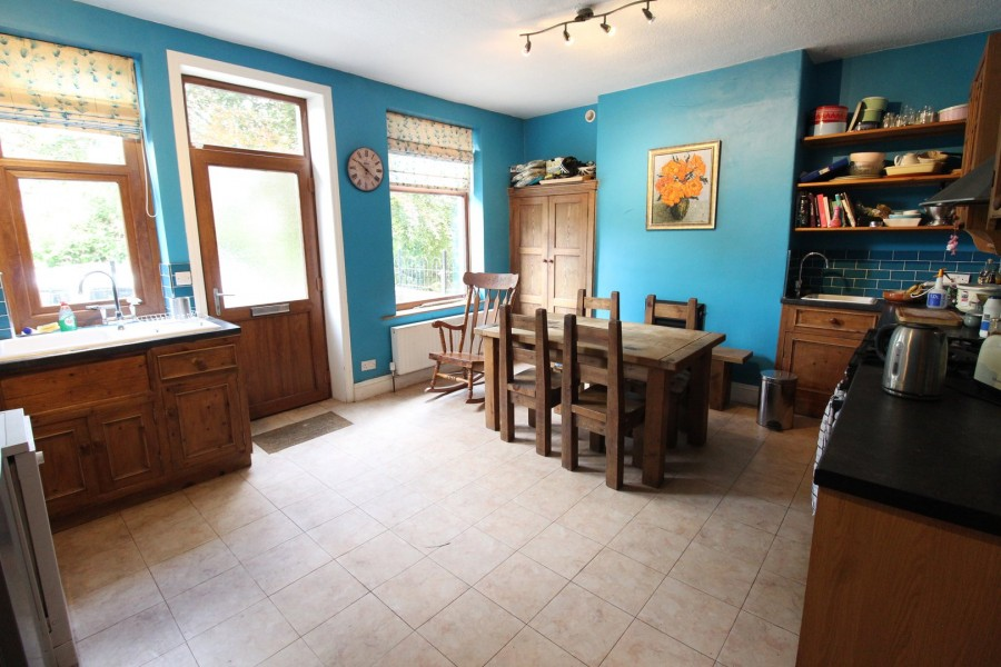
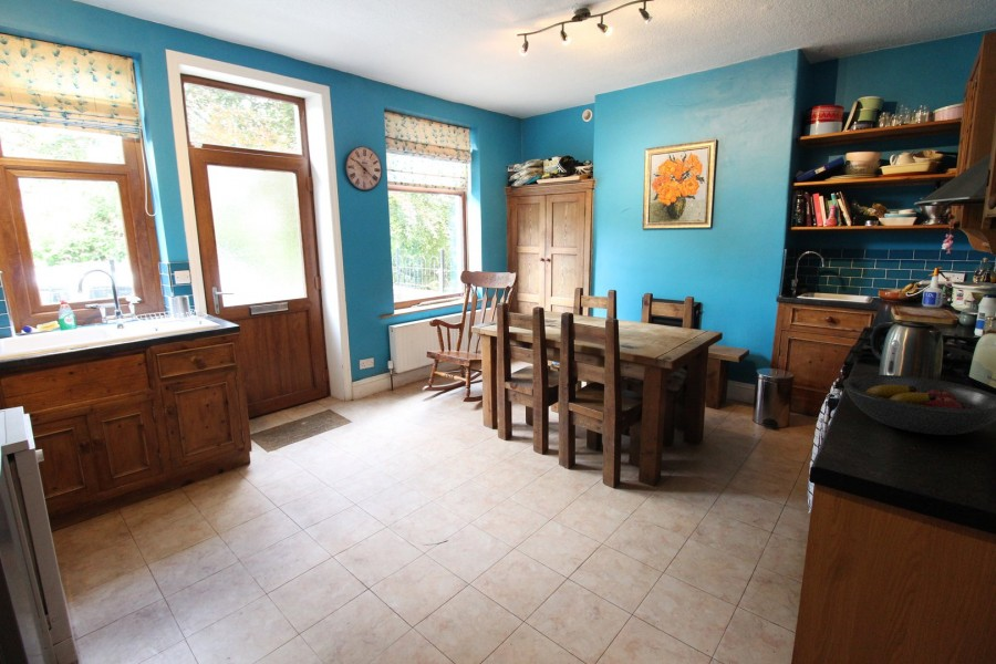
+ fruit bowl (917, 403)
